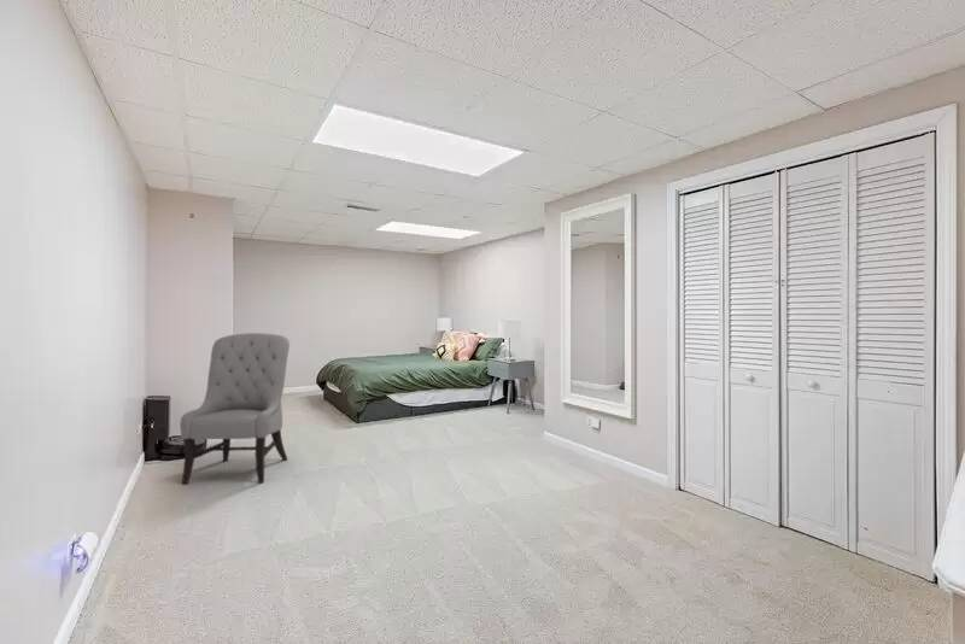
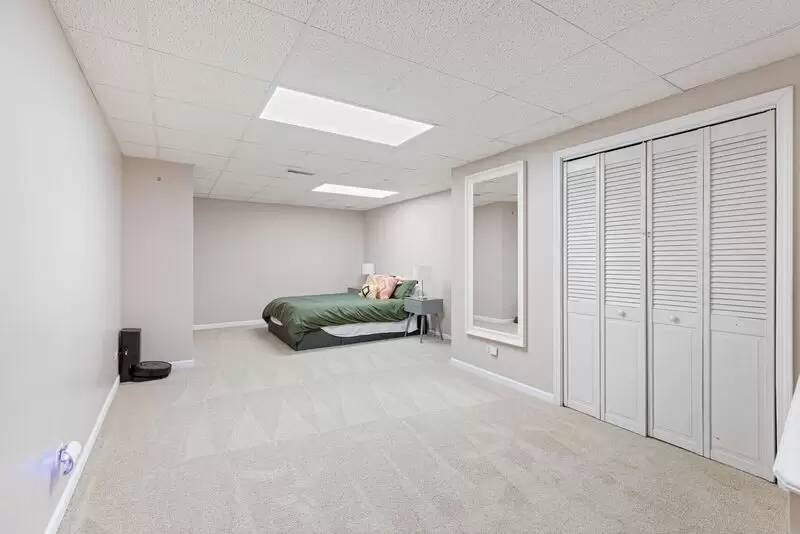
- chair (241, 402)
